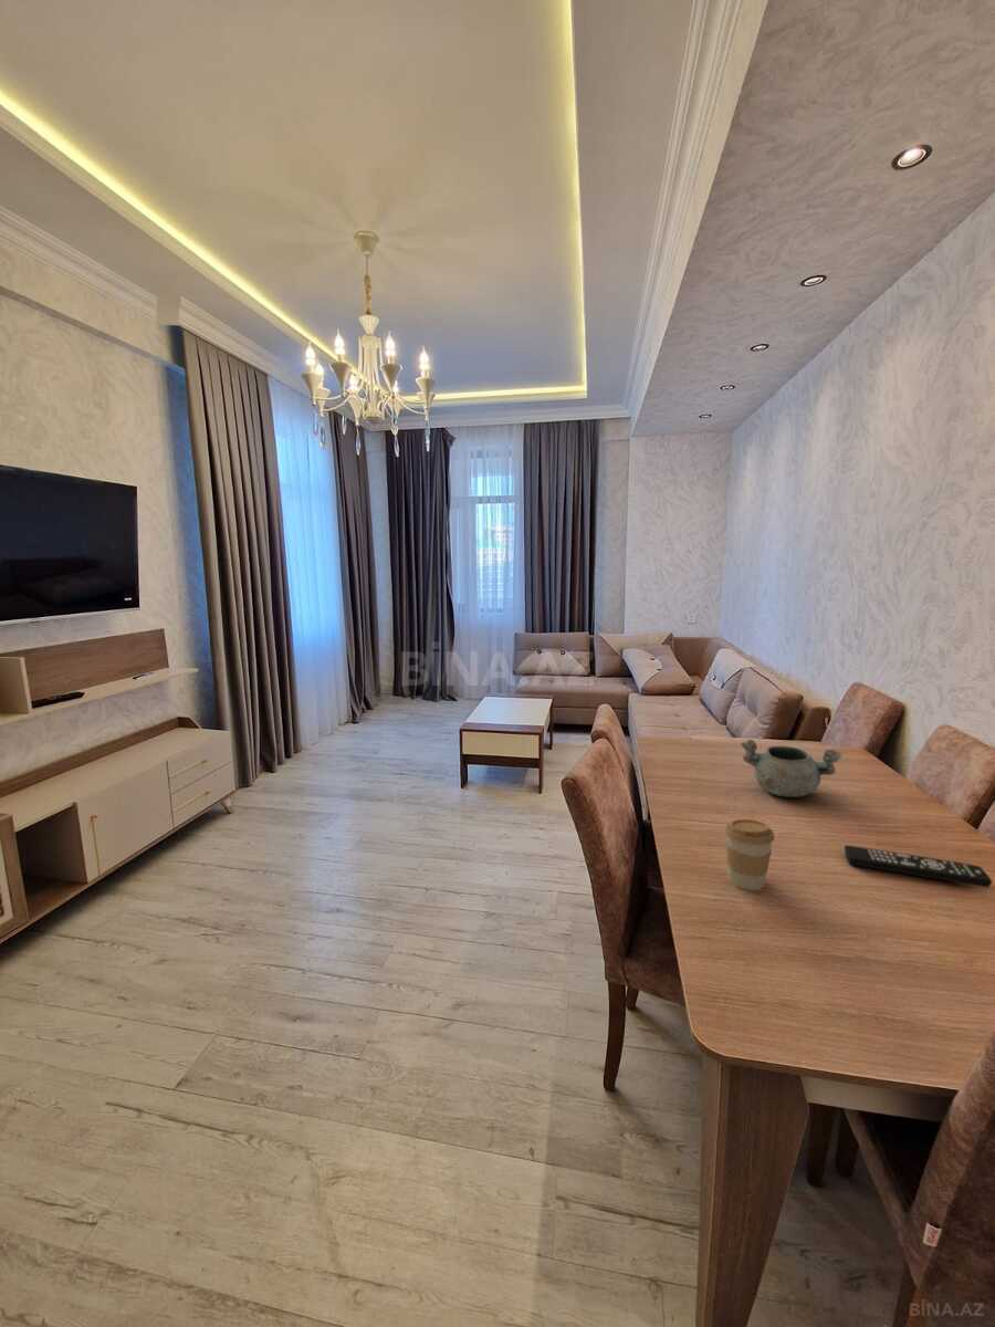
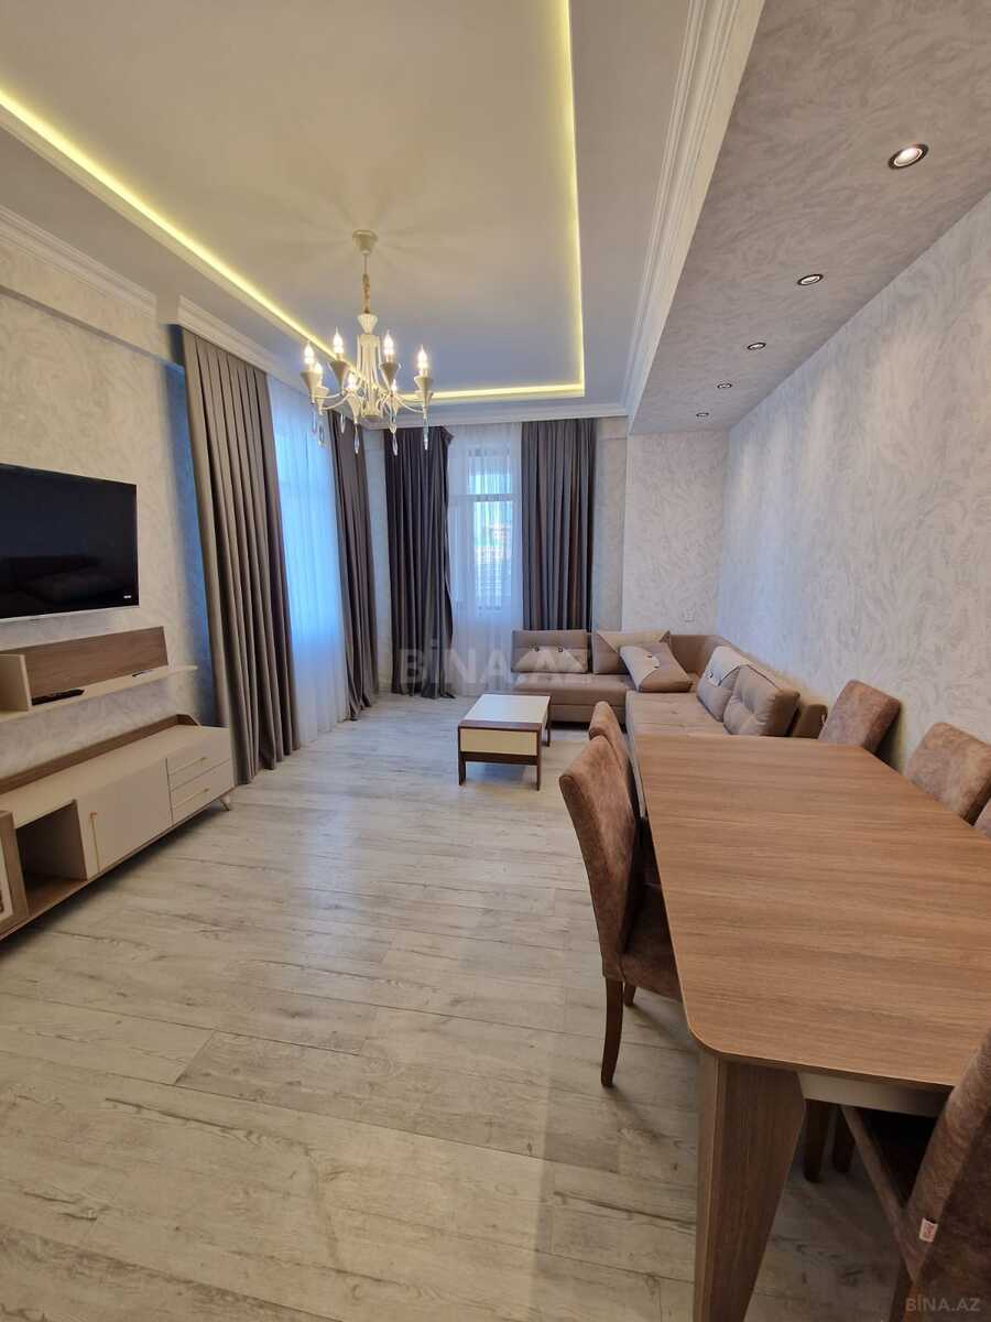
- remote control (913, 865)
- bowl (787, 767)
- coffee cup (747, 851)
